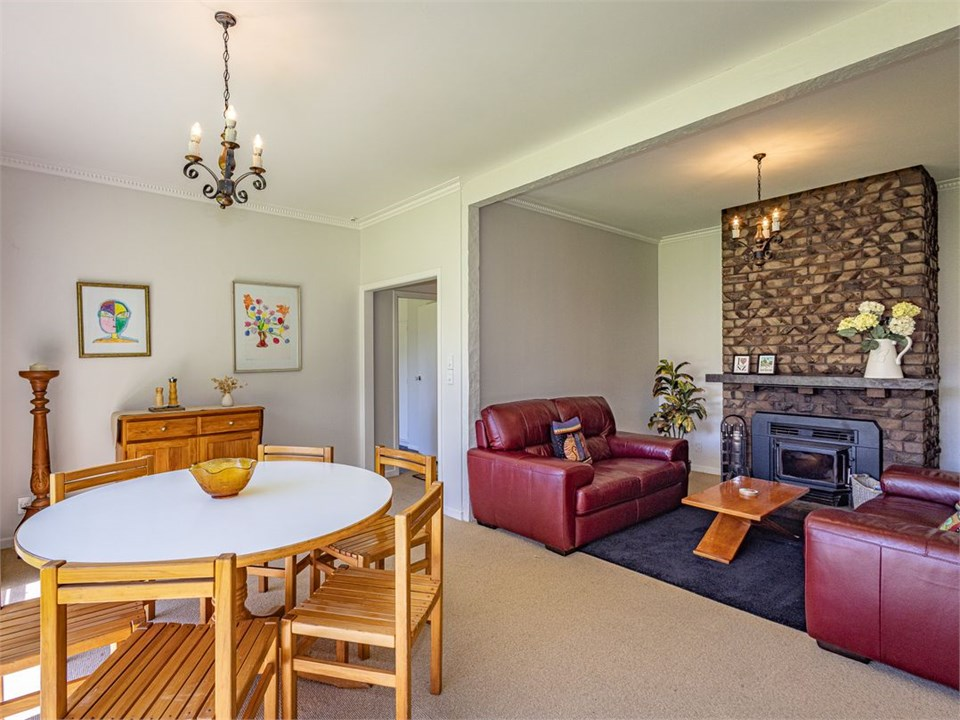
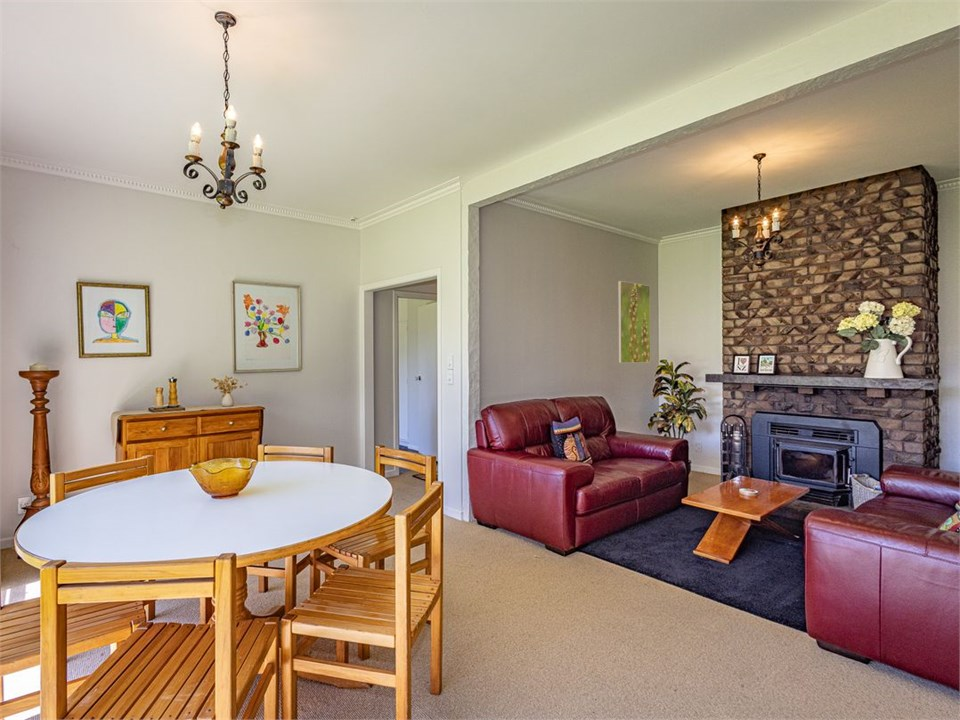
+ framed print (634, 323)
